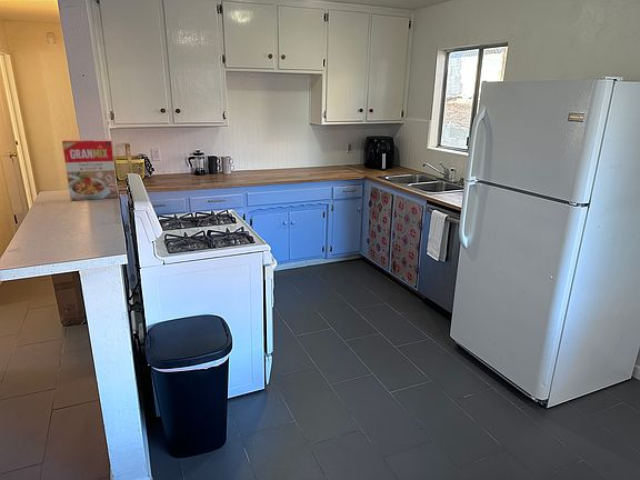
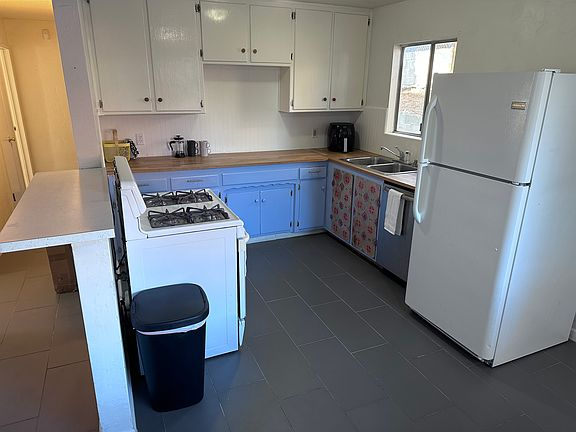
- cereal box (91, 169)
